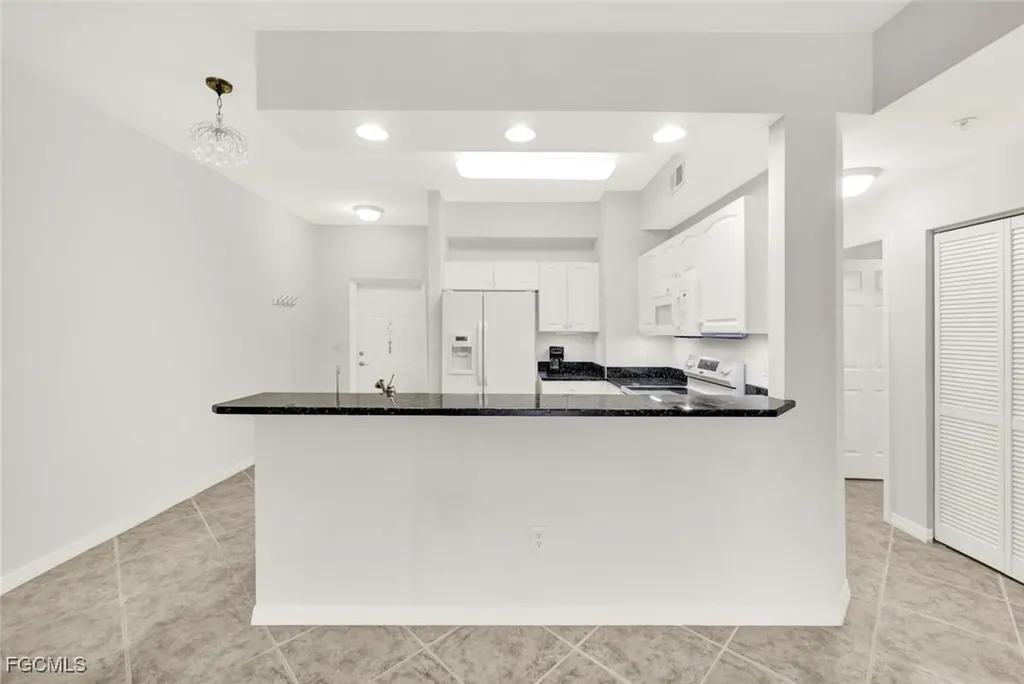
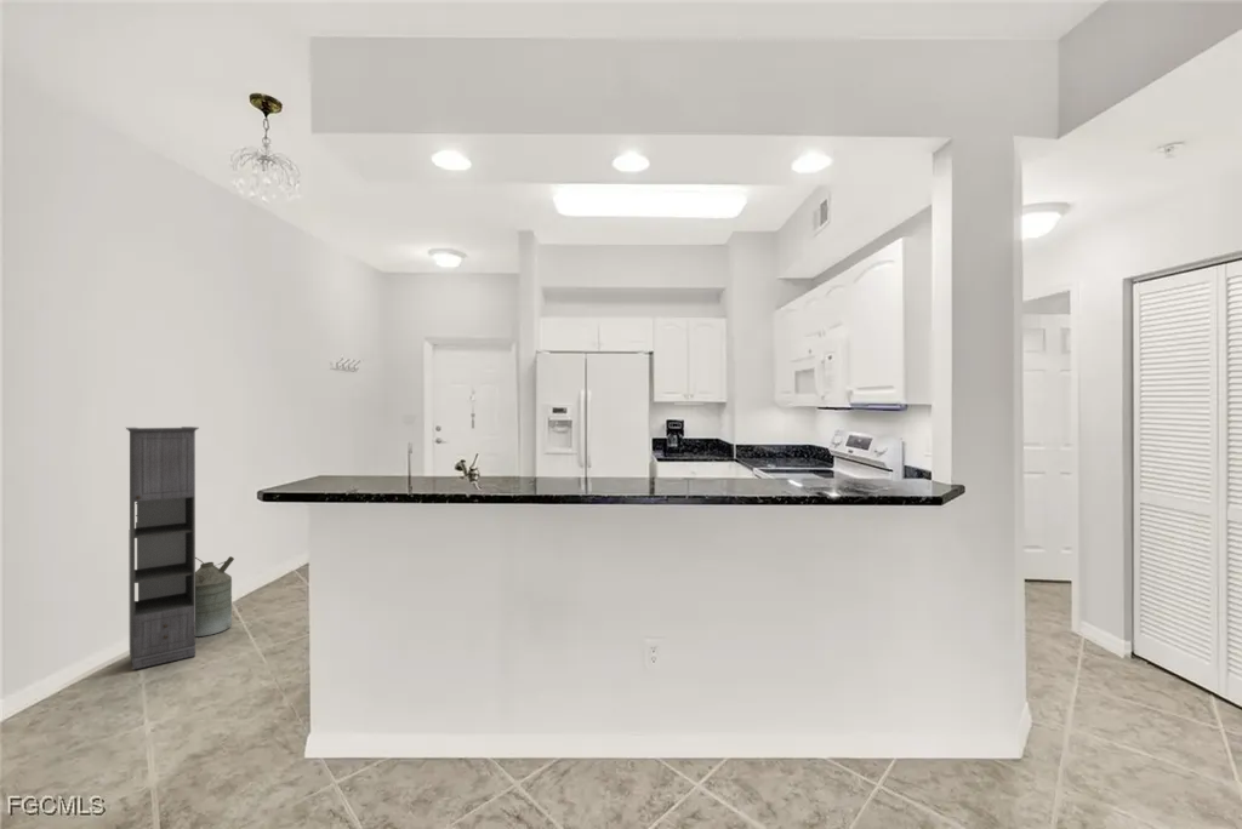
+ storage cabinet (161, 541)
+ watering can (204, 590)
